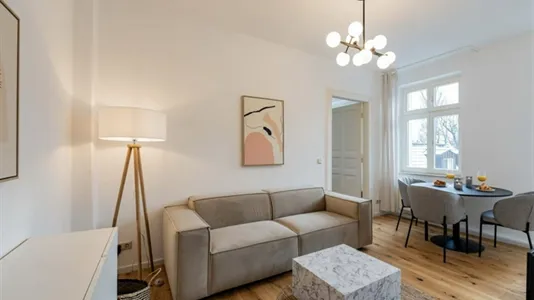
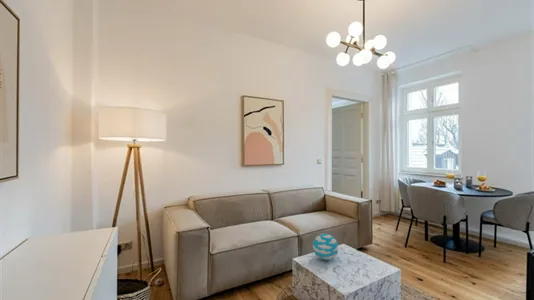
+ decorative ball (325, 246)
